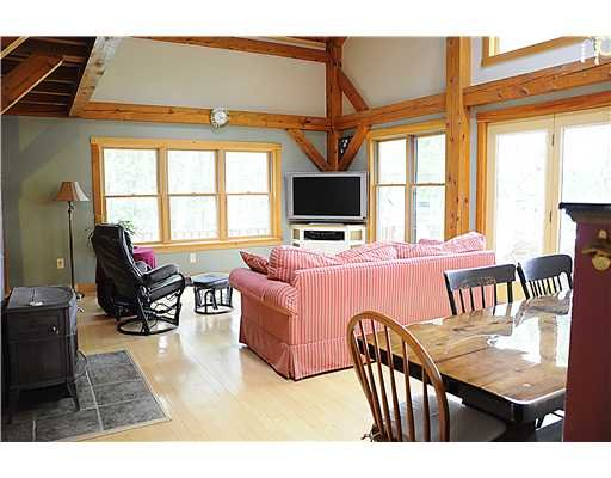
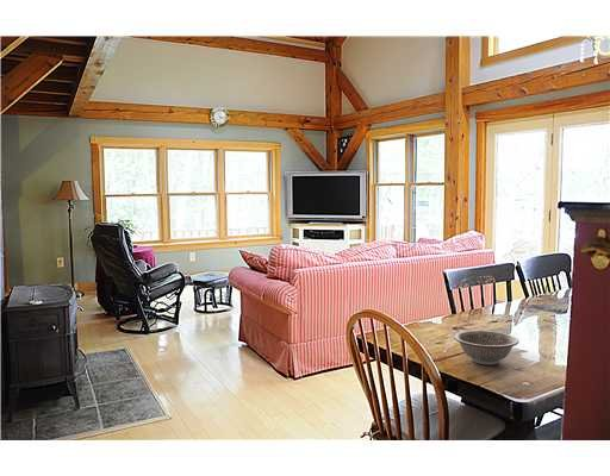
+ decorative bowl (485, 349)
